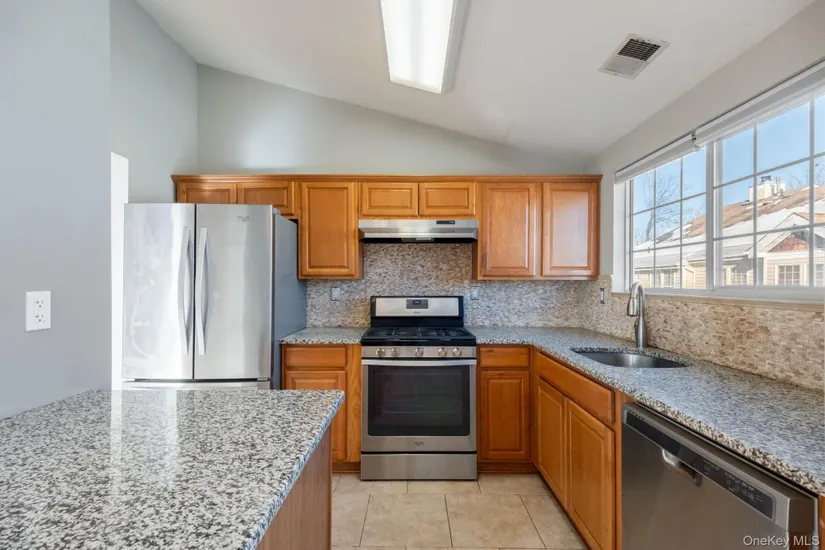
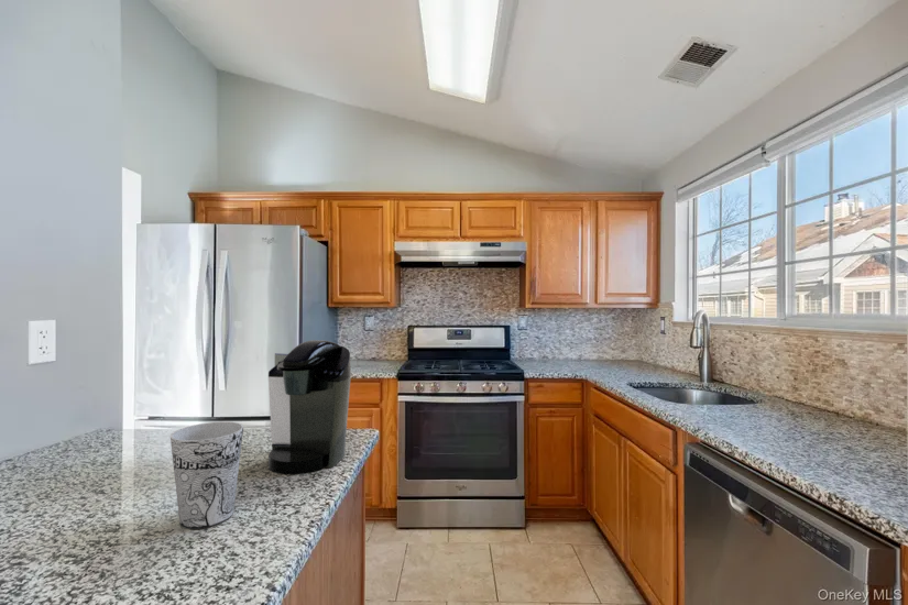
+ coffee maker (293, 397)
+ cup (207, 473)
